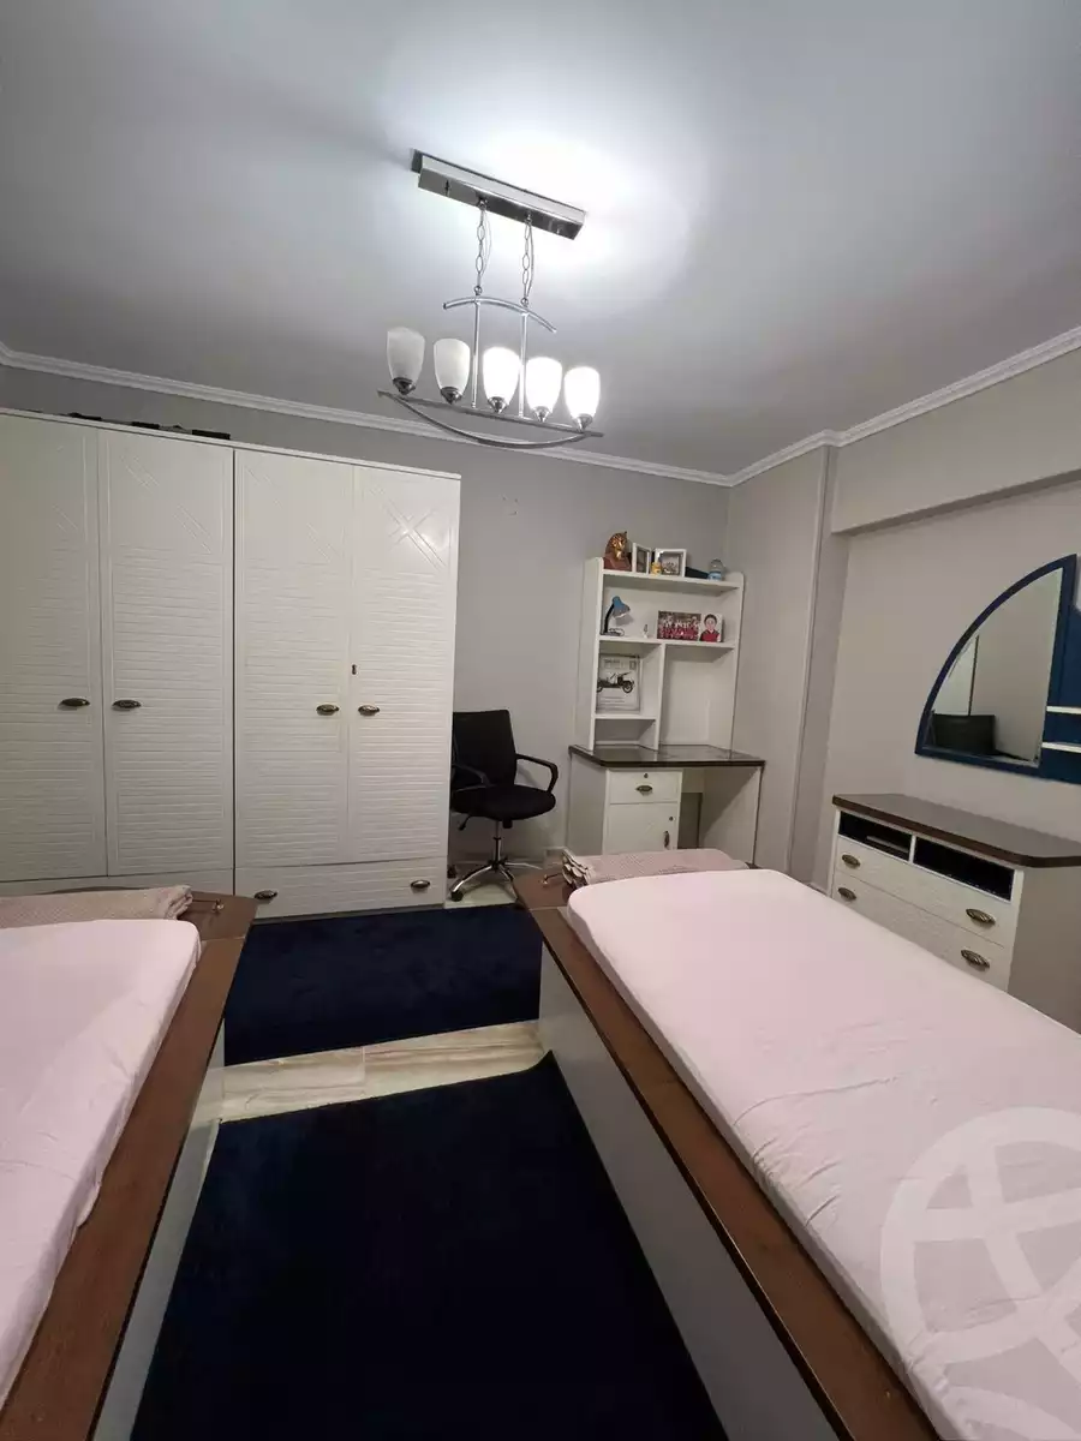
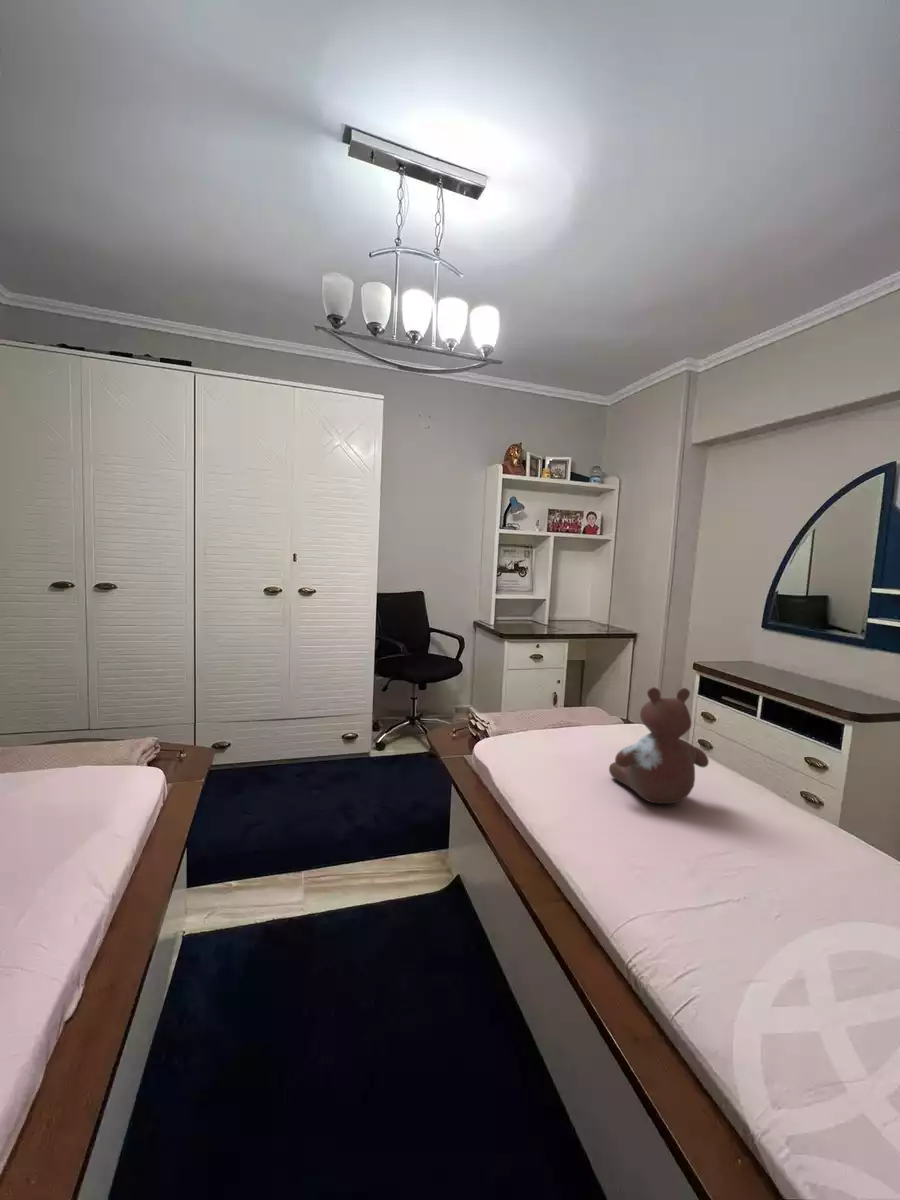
+ stuffed bear (654, 738)
